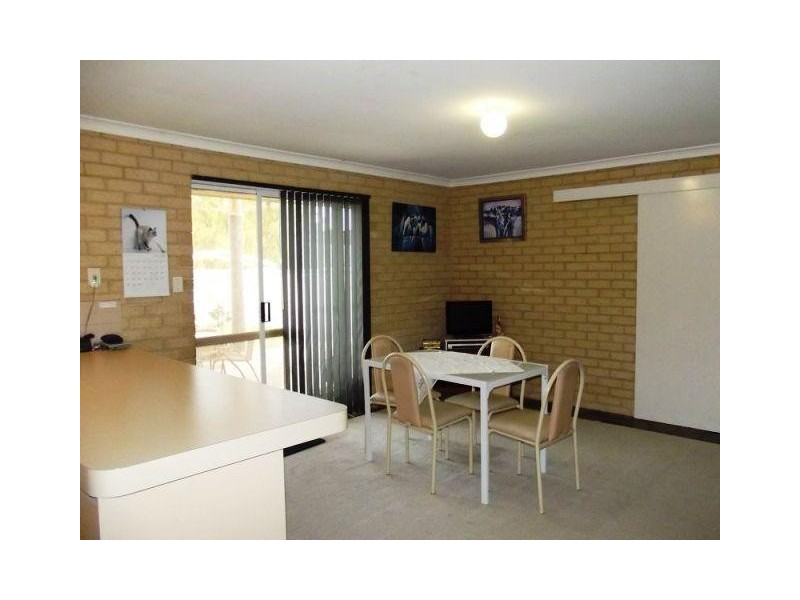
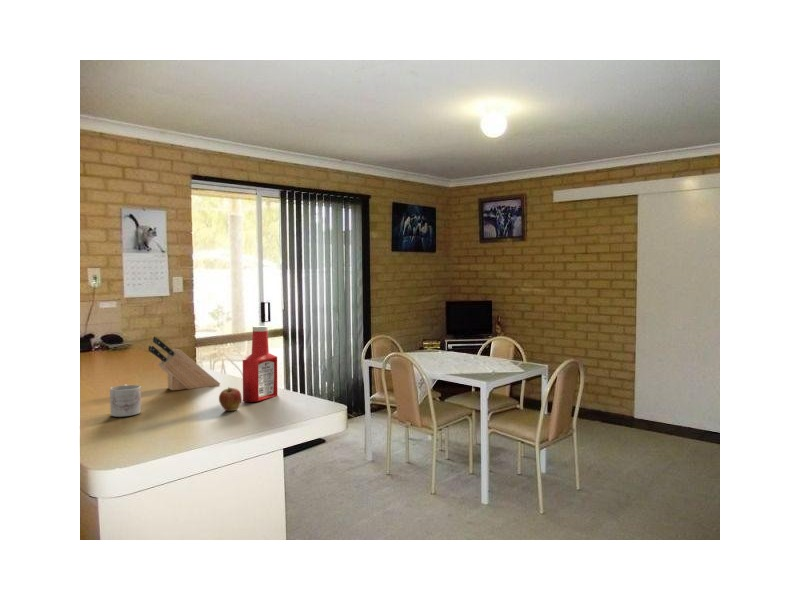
+ fruit (230, 398)
+ mug (125, 399)
+ soap bottle (260, 362)
+ knife block (184, 361)
